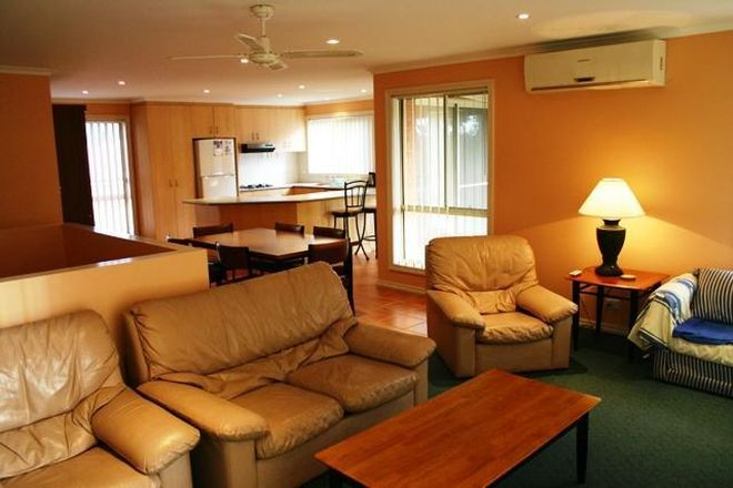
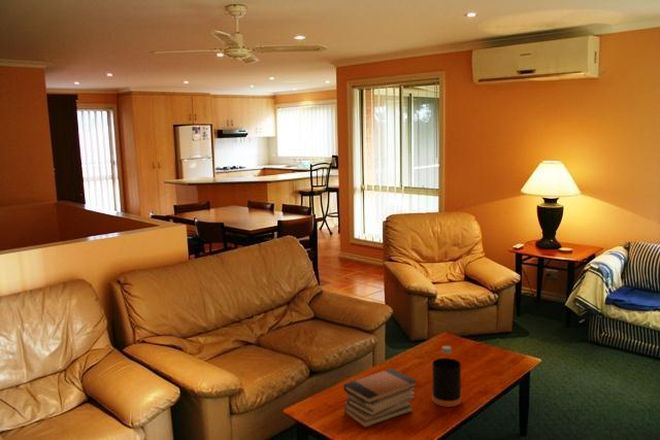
+ book stack (380, 397)
+ bottle (446, 373)
